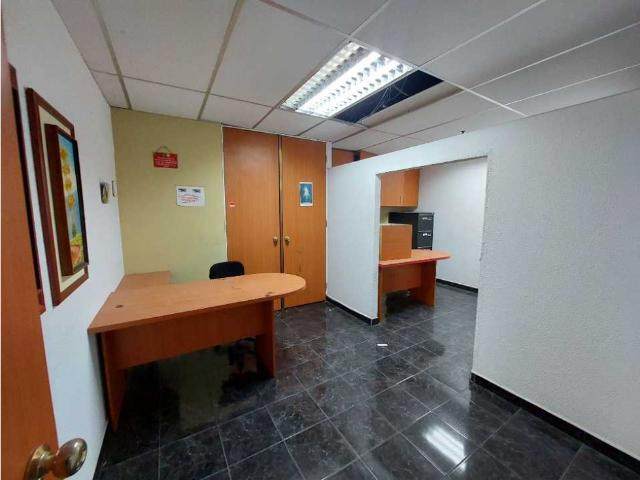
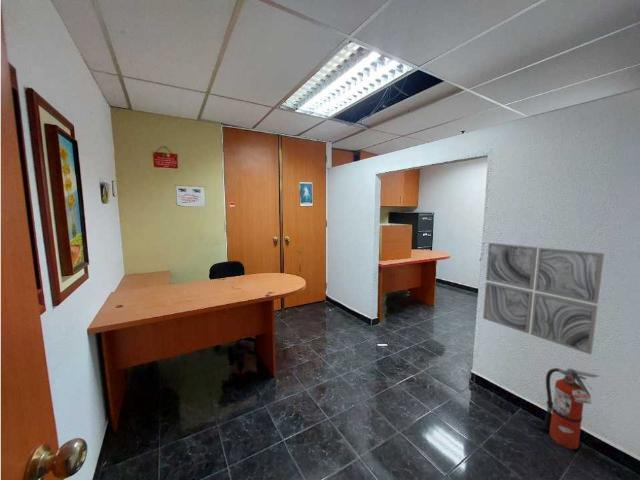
+ wall art (535, 290)
+ fire extinguisher (566, 404)
